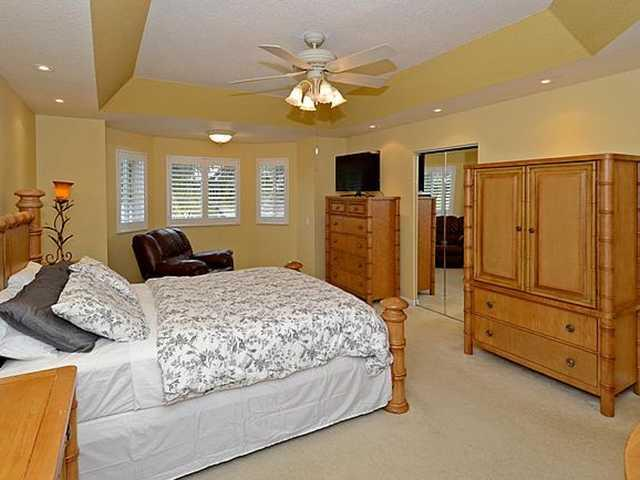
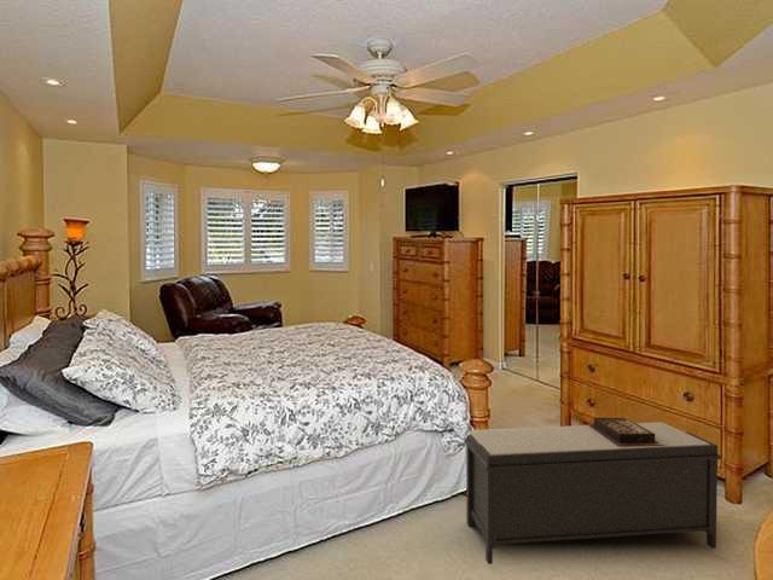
+ bench (585, 486)
+ decorative box (622, 429)
